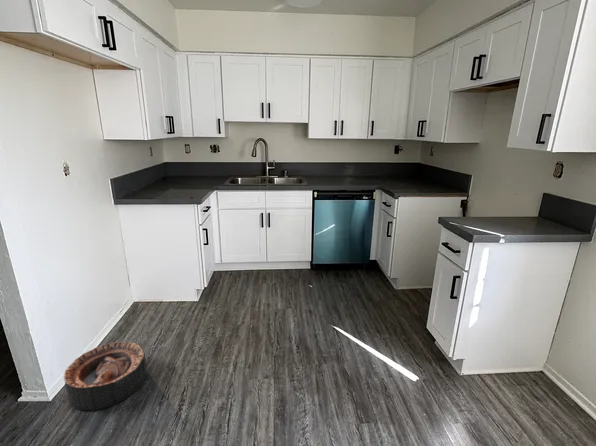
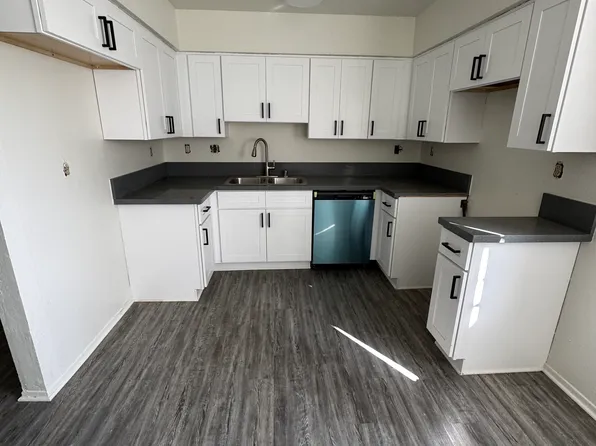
- basket (107, 372)
